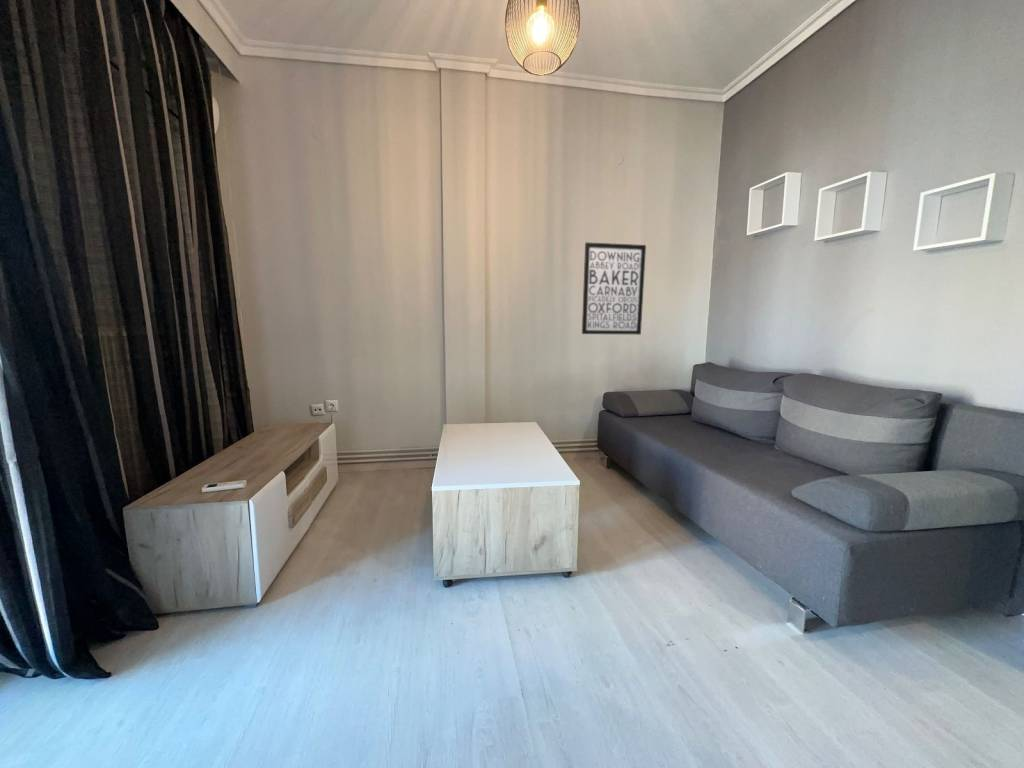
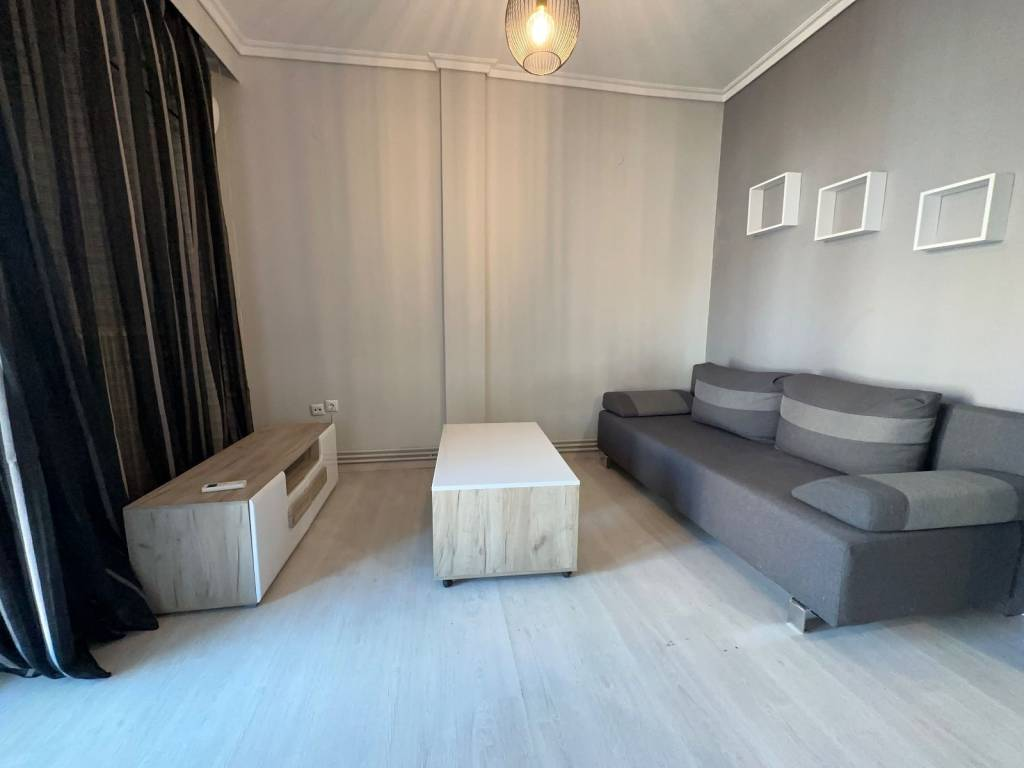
- wall art (613, 289)
